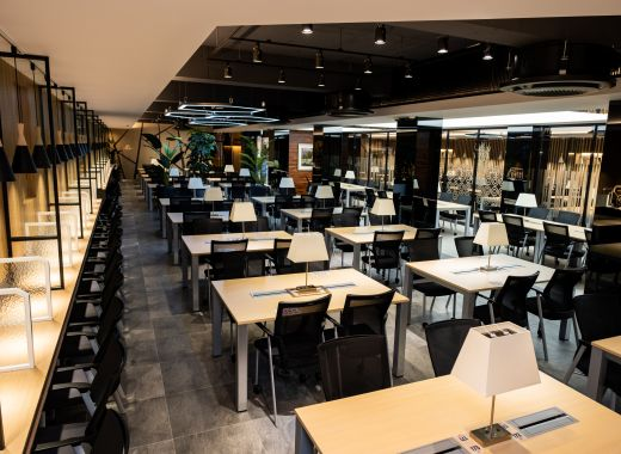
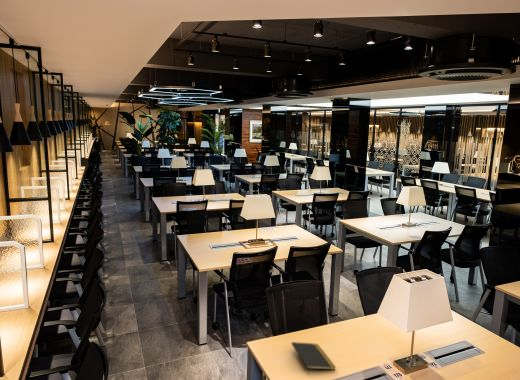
+ notepad (312, 355)
